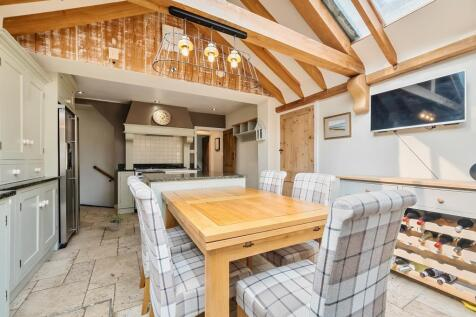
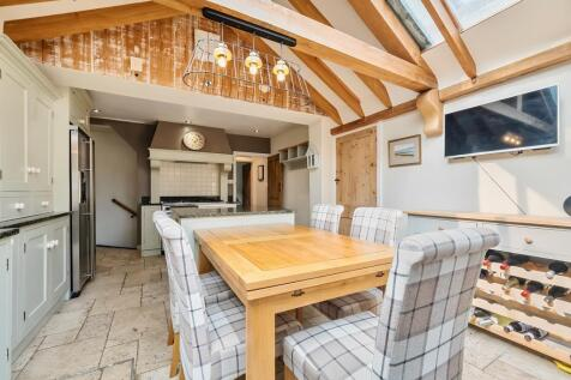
- potted plant (116, 221)
